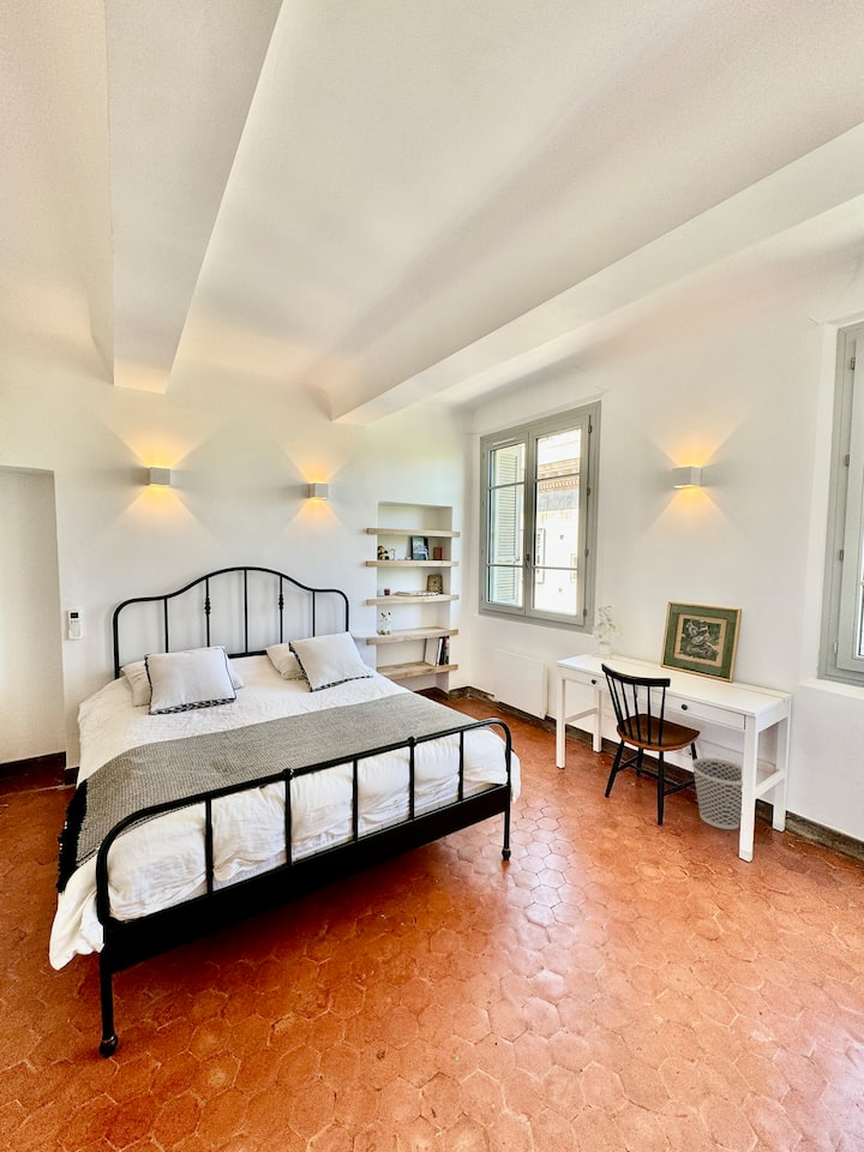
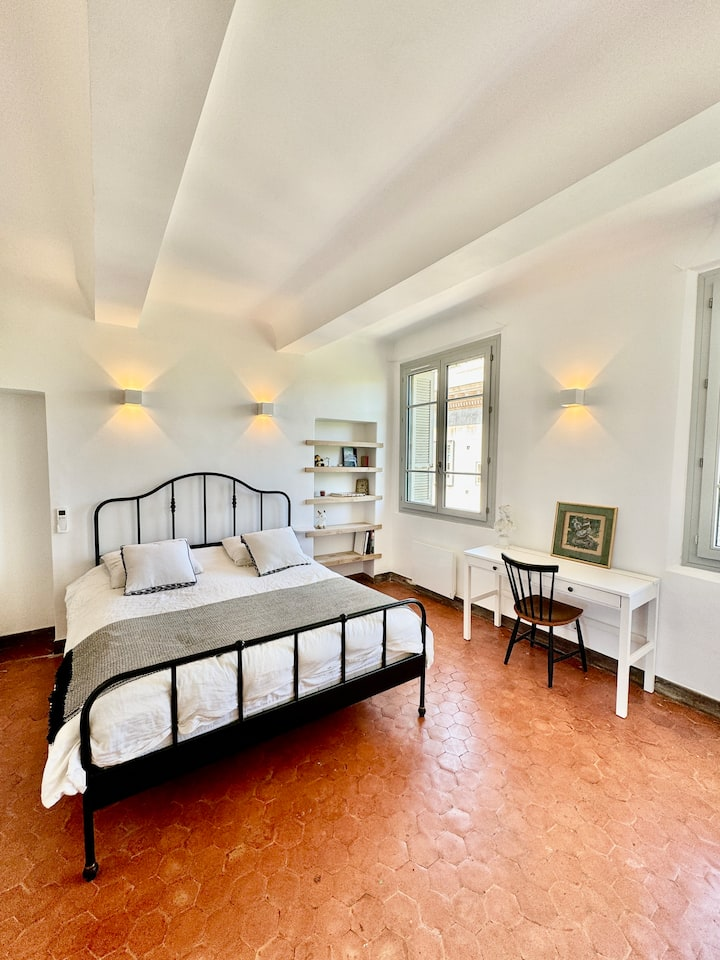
- wastebasket (720, 793)
